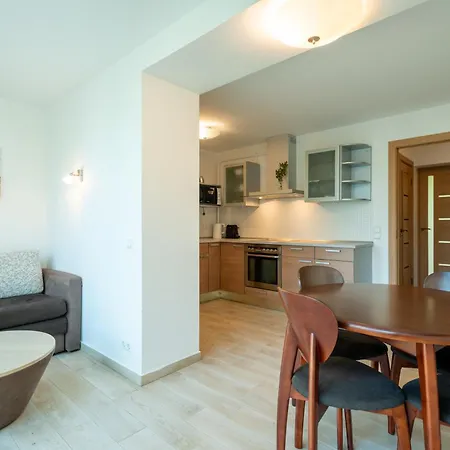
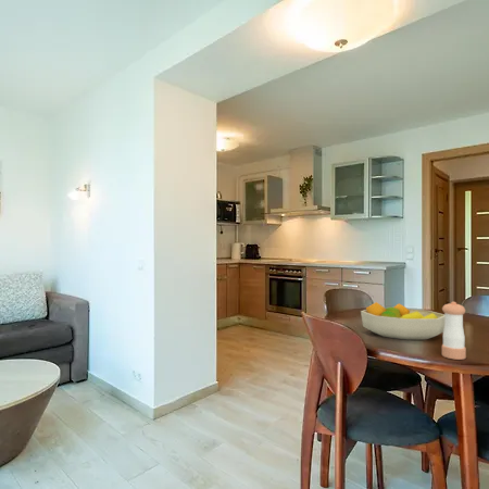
+ fruit bowl (402, 318)
+ pepper shaker (453, 328)
